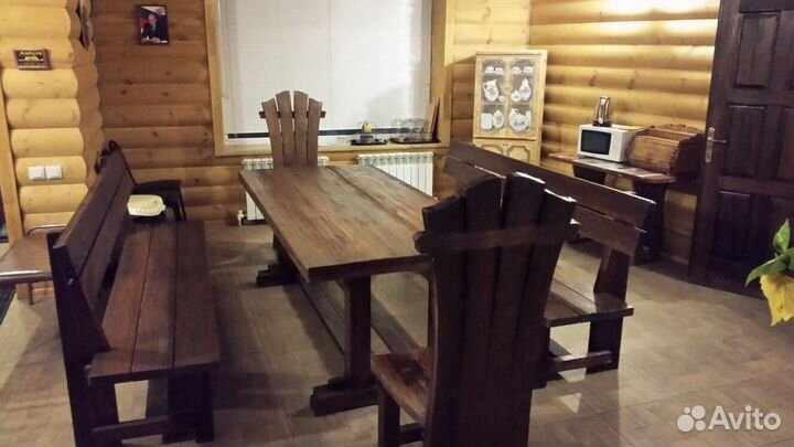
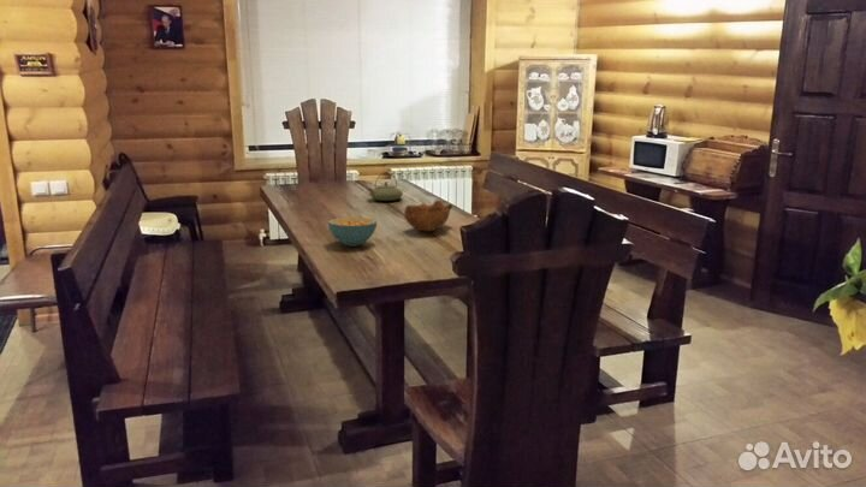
+ cereal bowl (352, 232)
+ wooden bowl (428, 215)
+ teapot (384, 185)
